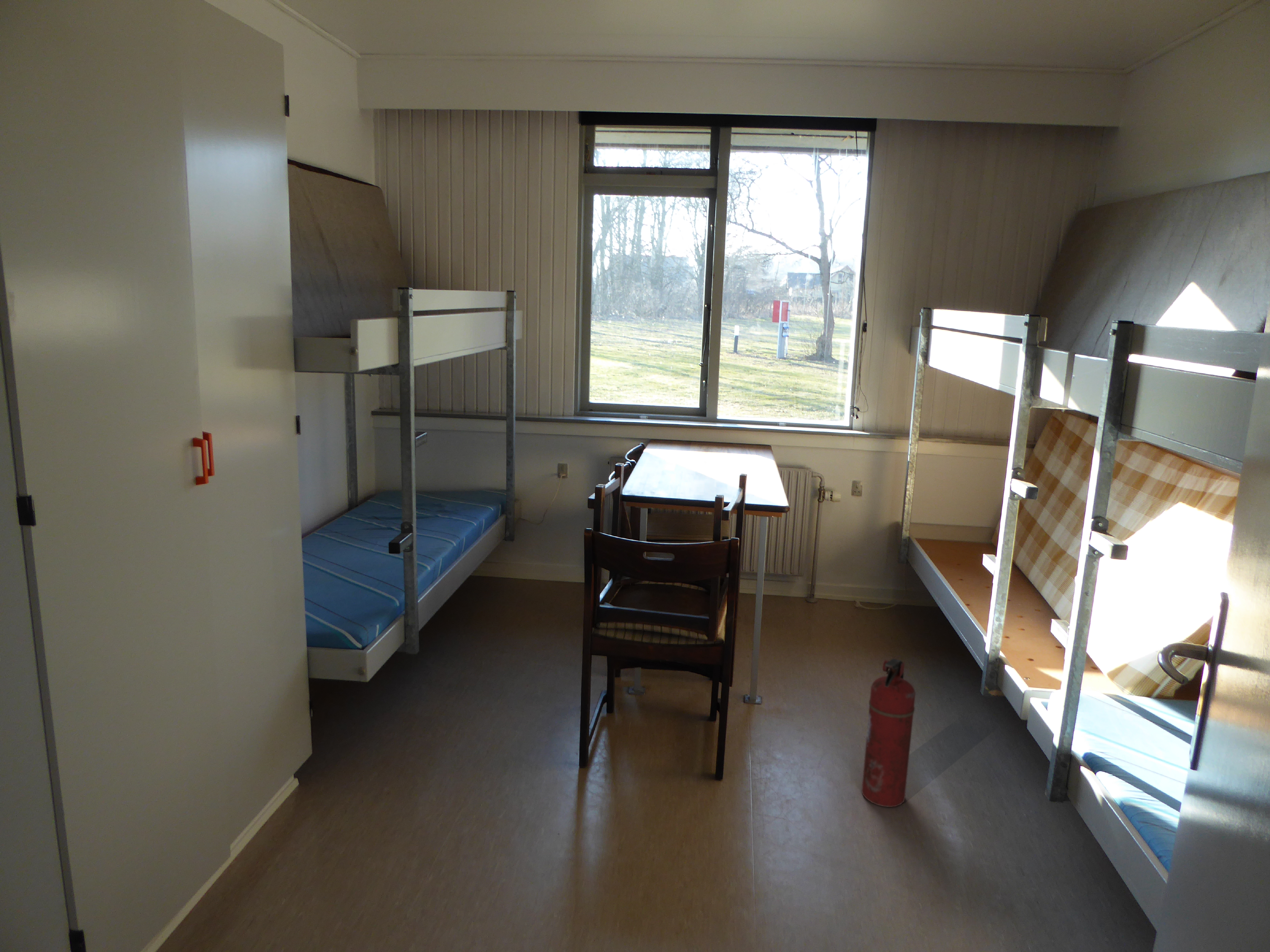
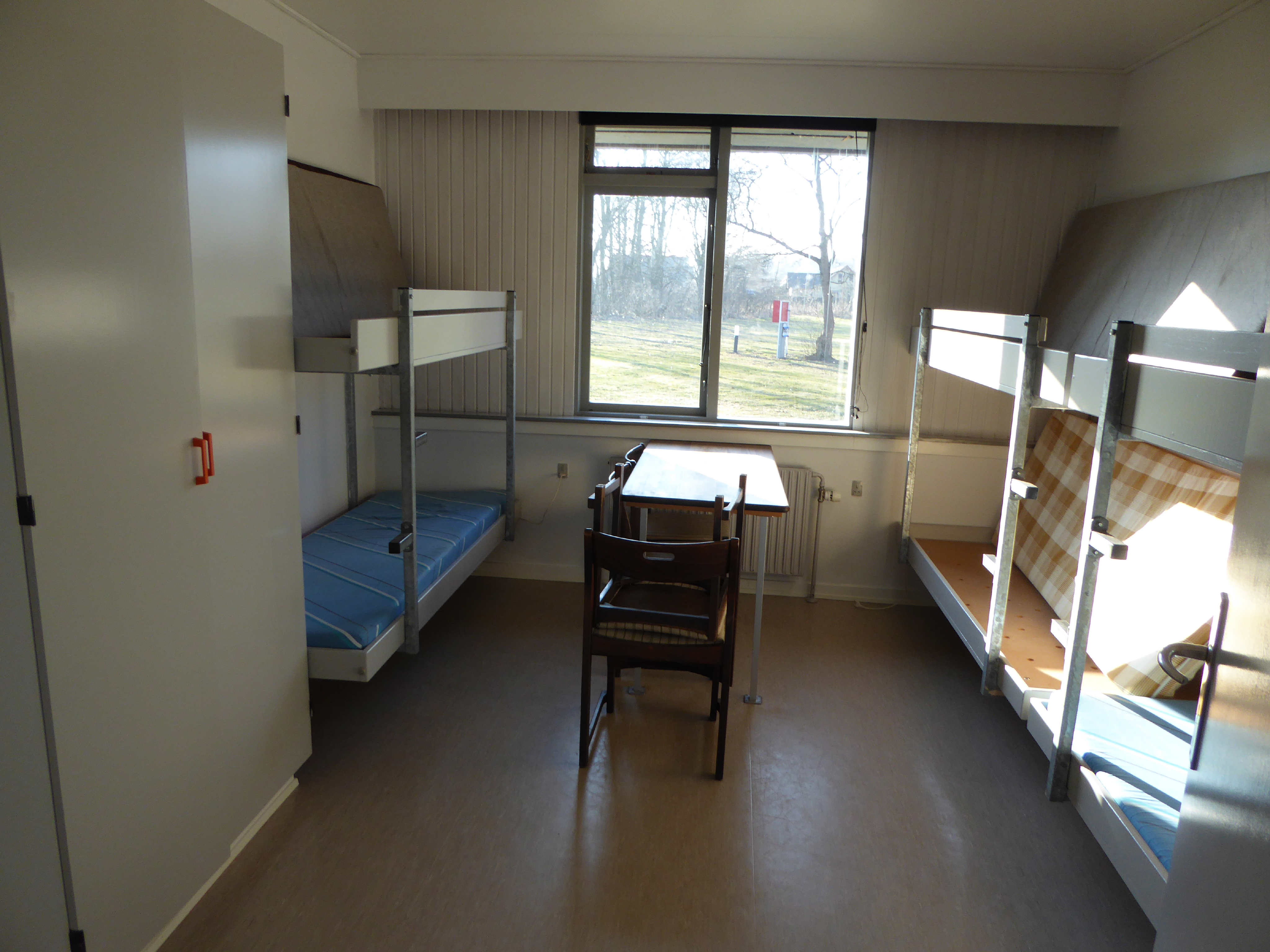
- fire extinguisher (890, 727)
